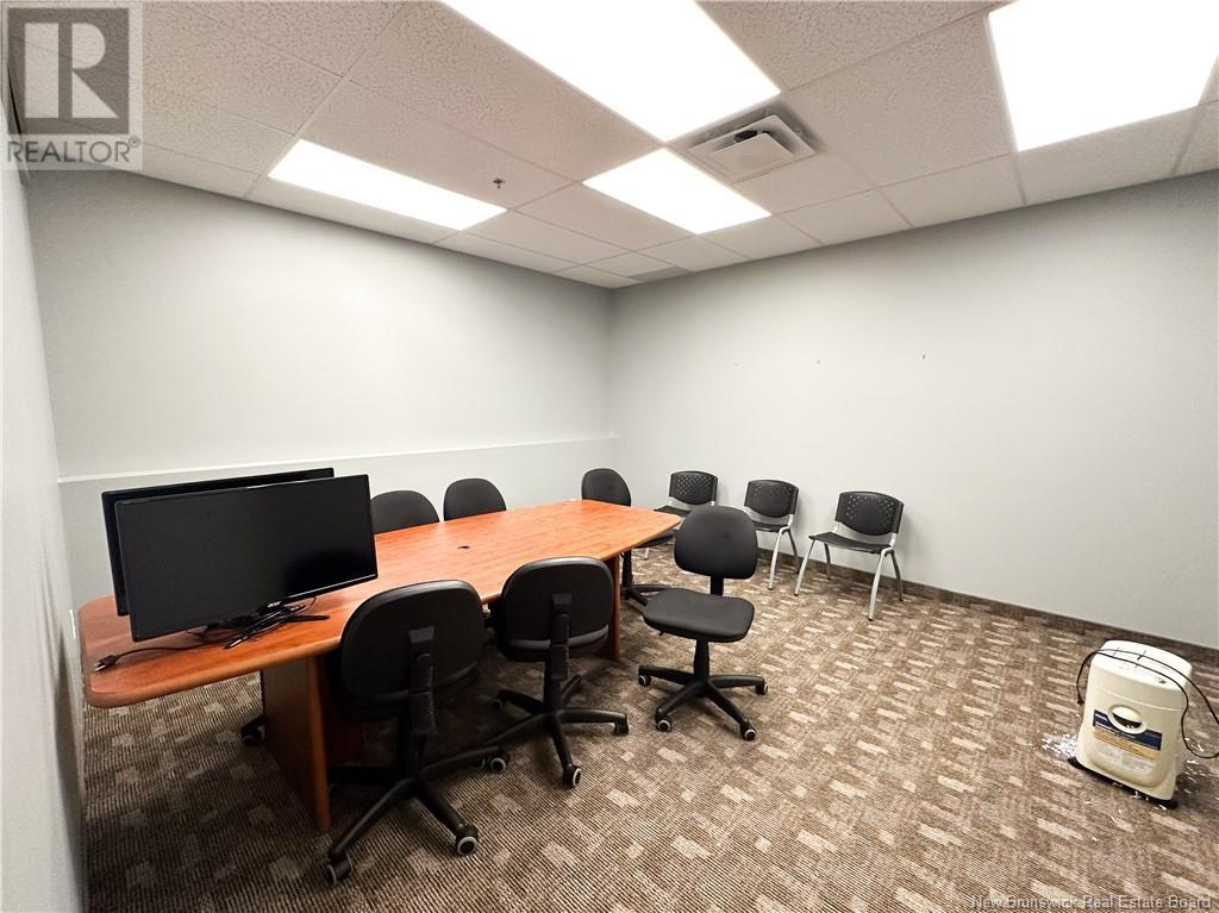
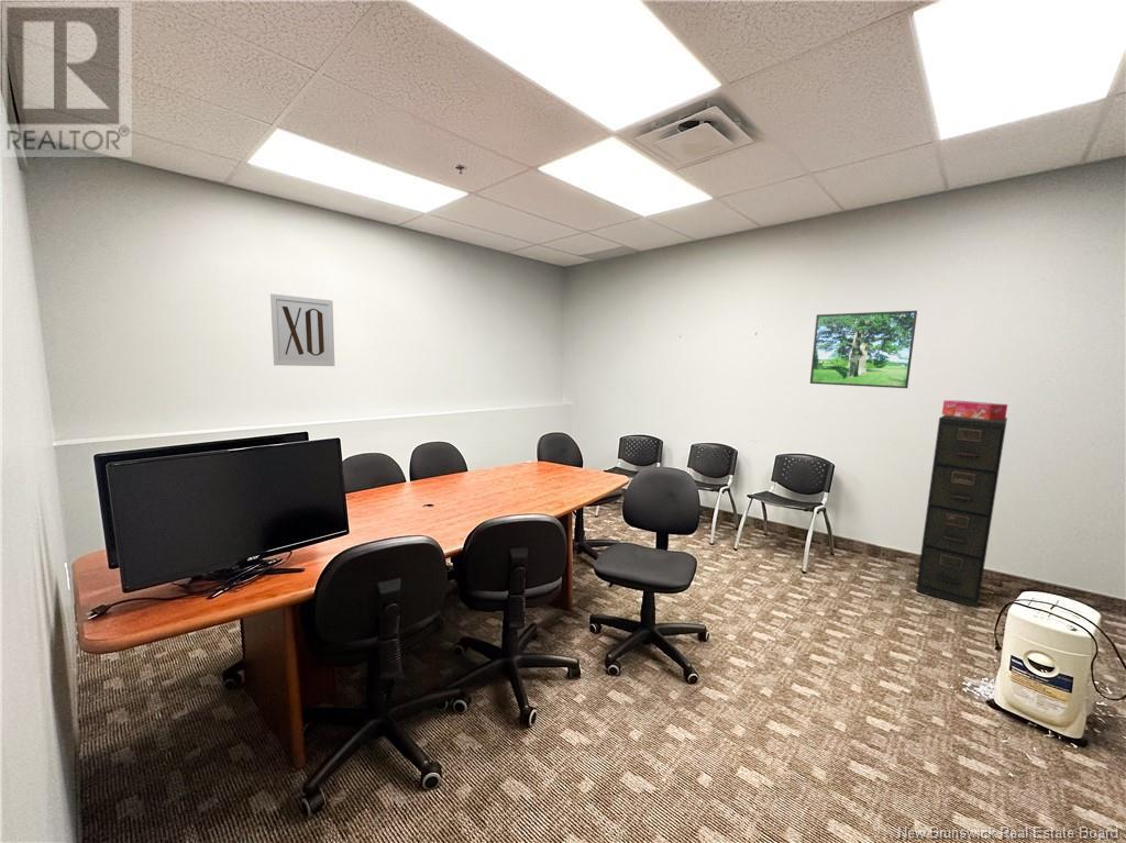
+ tissue box (973, 409)
+ wall art (303, 331)
+ filing cabinet (961, 504)
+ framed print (859, 350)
